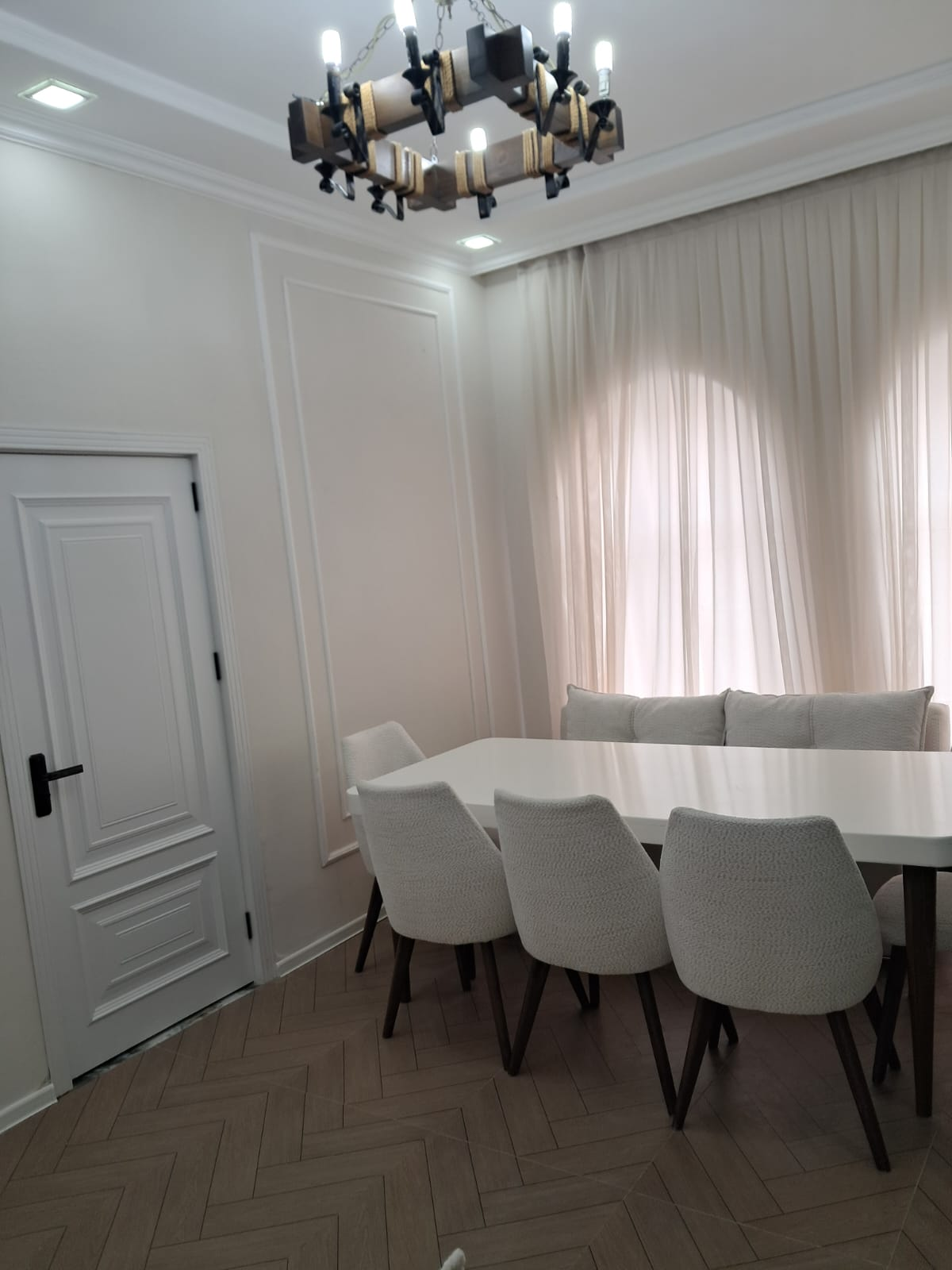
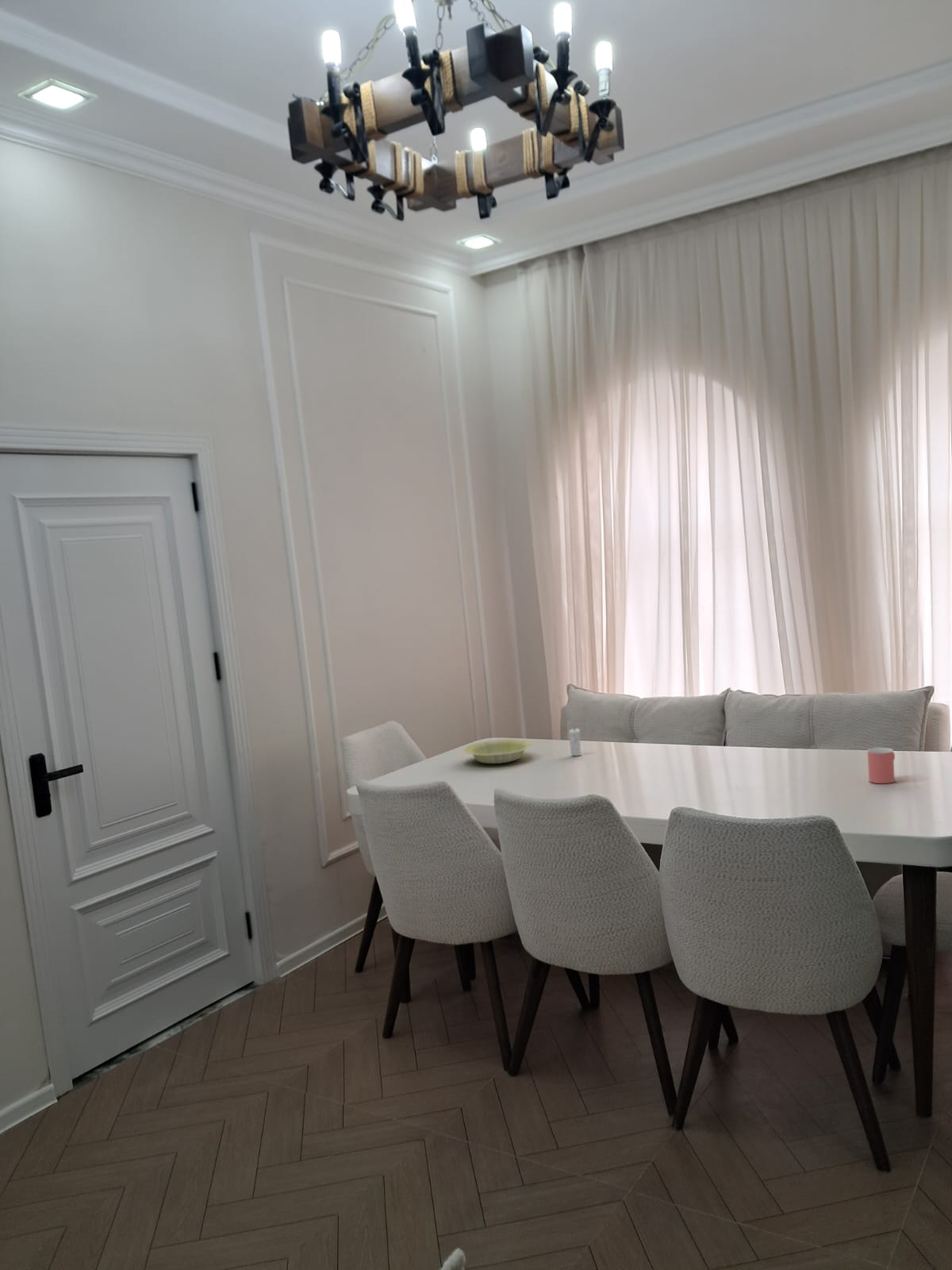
+ cup (884, 764)
+ candle (574, 739)
+ bowl (498, 753)
